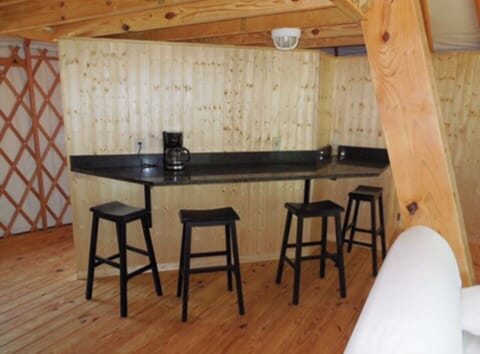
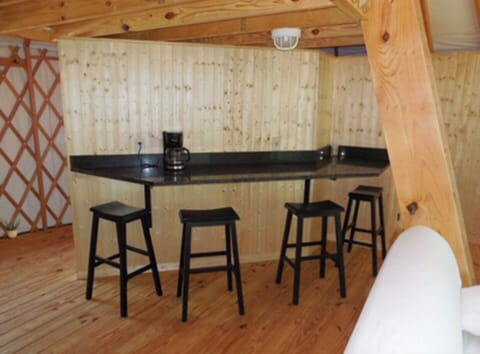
+ potted plant (11, 226)
